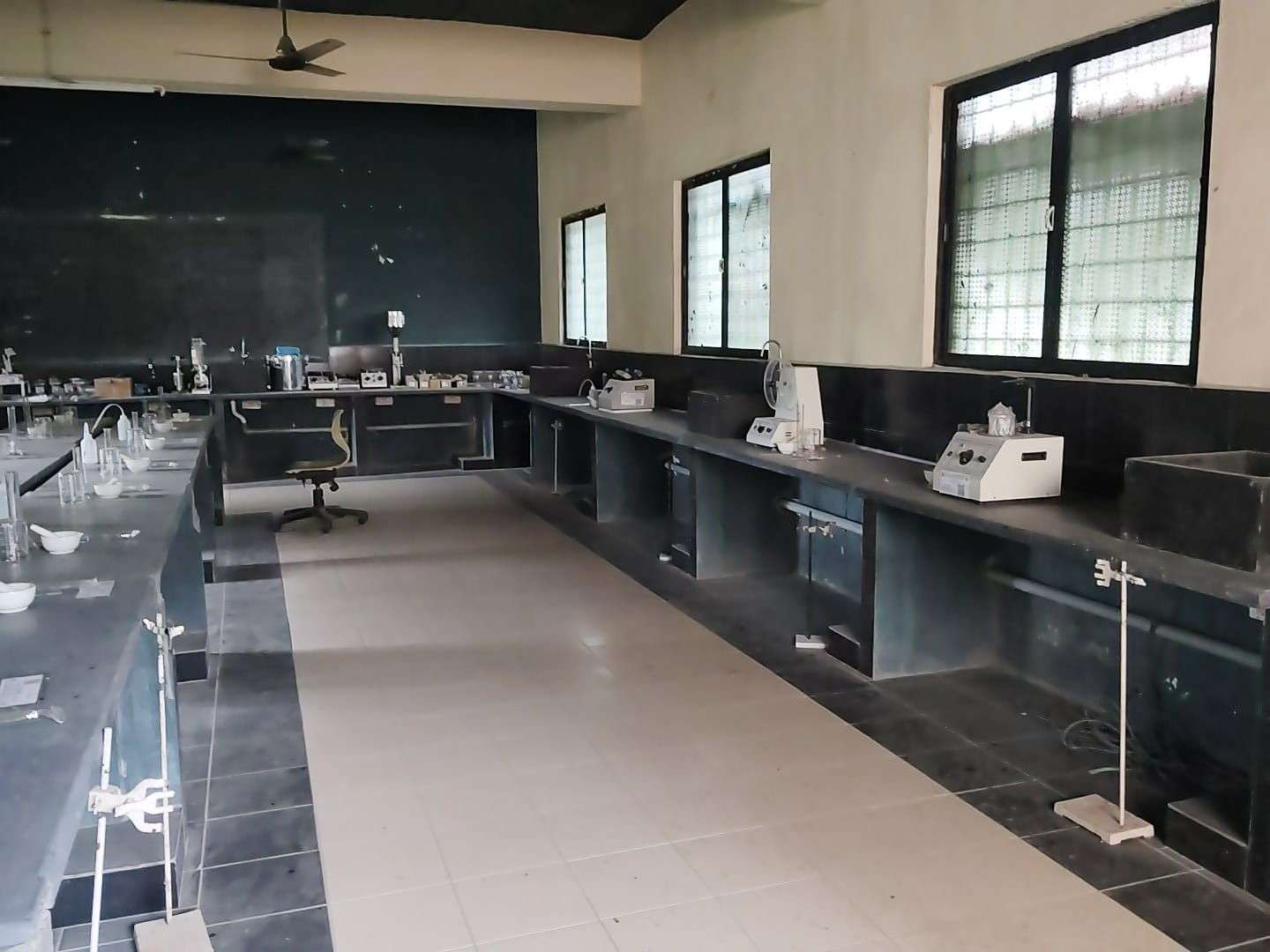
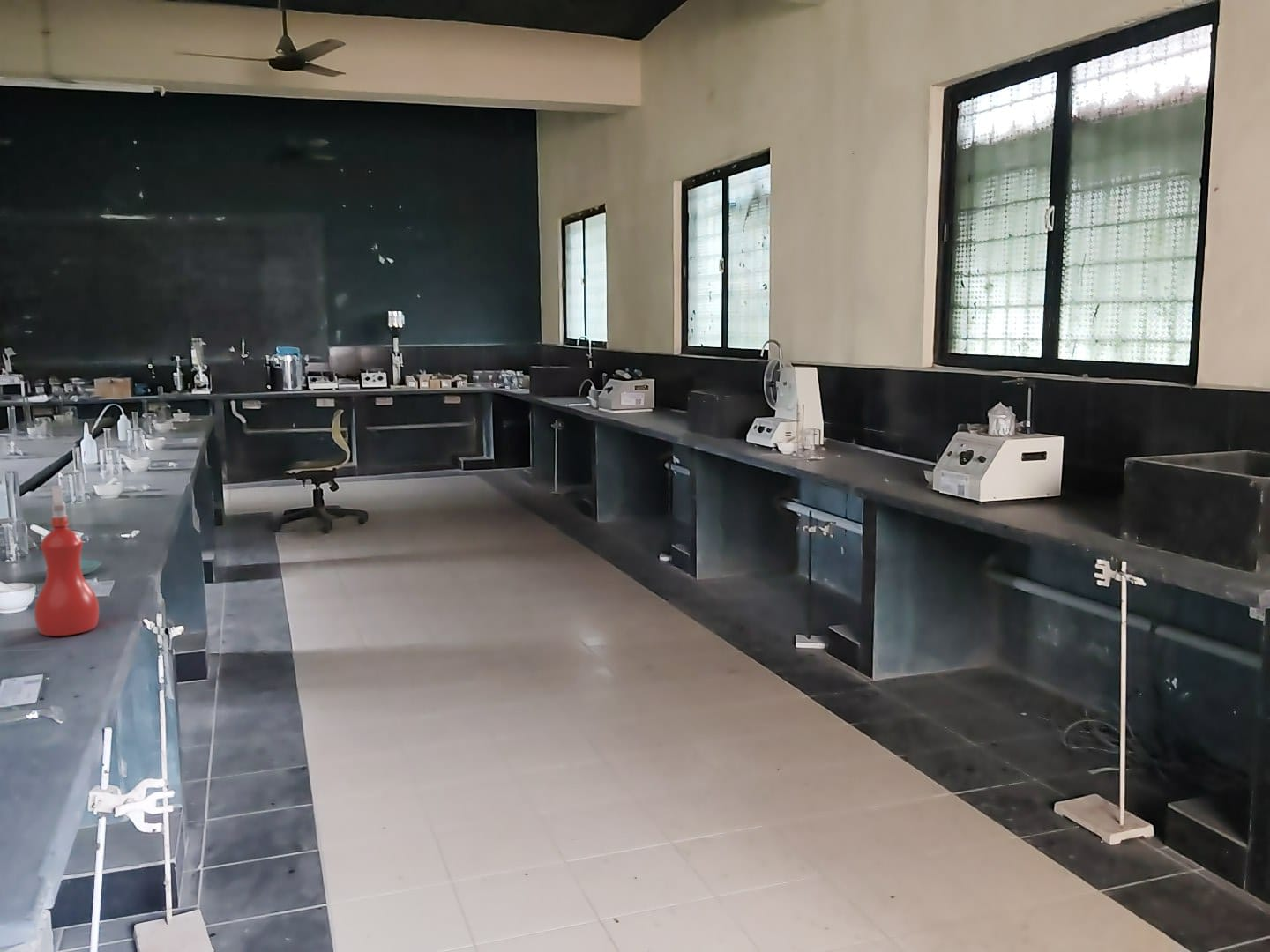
+ spray bottle (63, 558)
+ saucer (80, 567)
